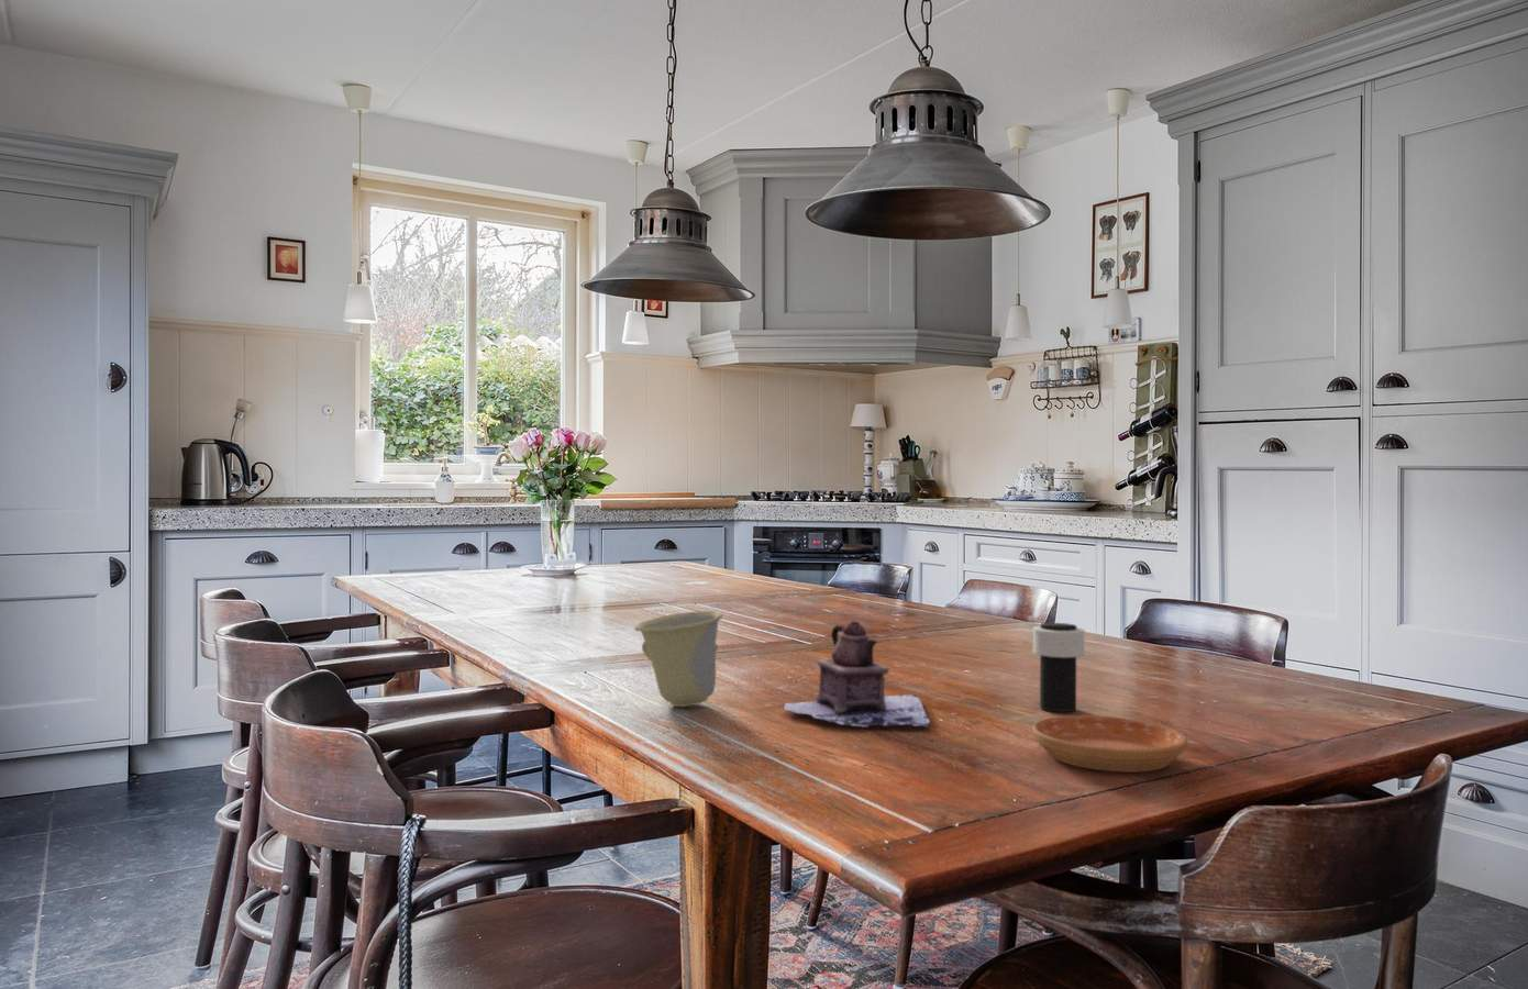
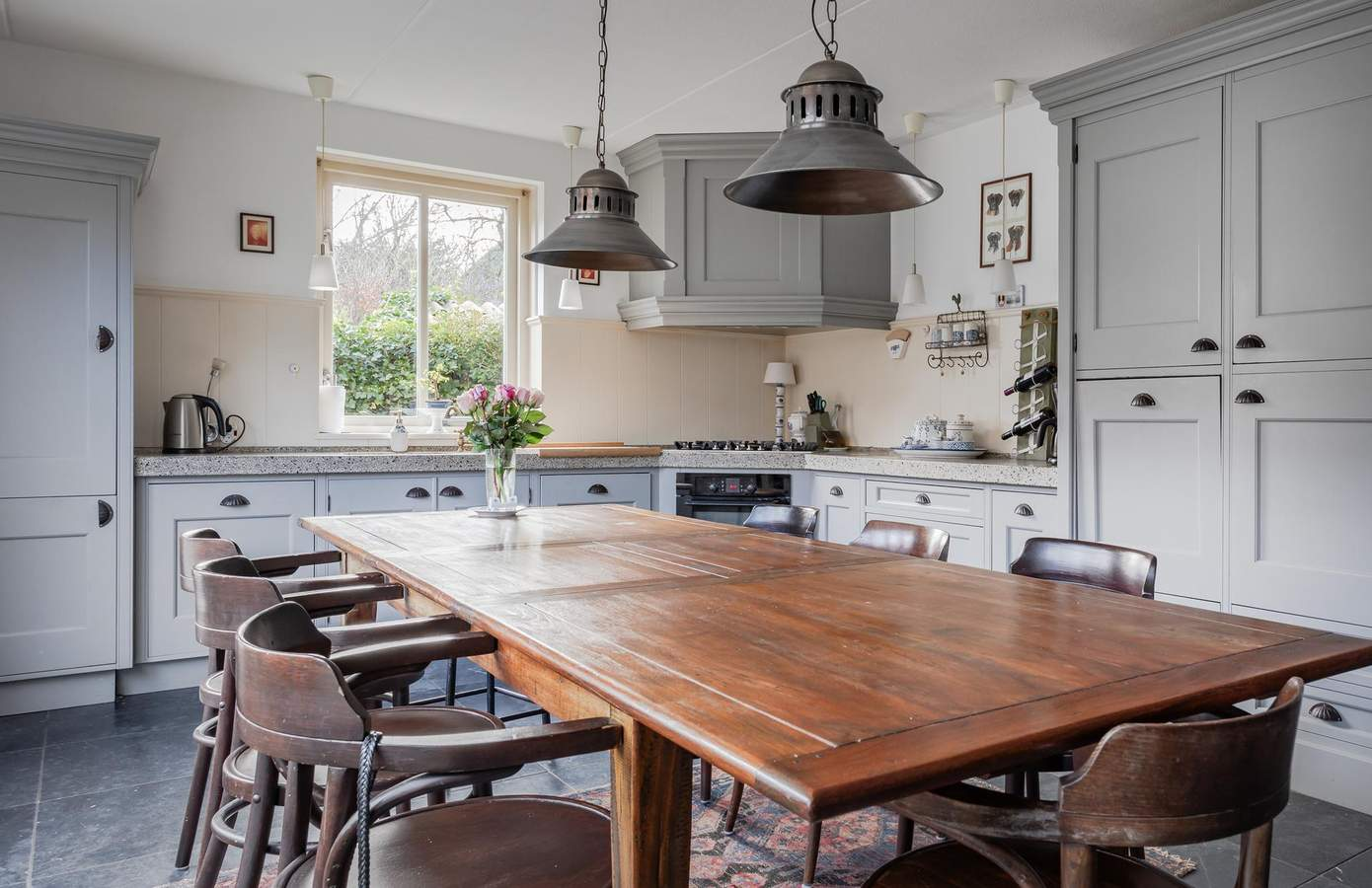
- cup (678, 658)
- cup (1058, 666)
- saucer (1107, 743)
- teapot (854, 666)
